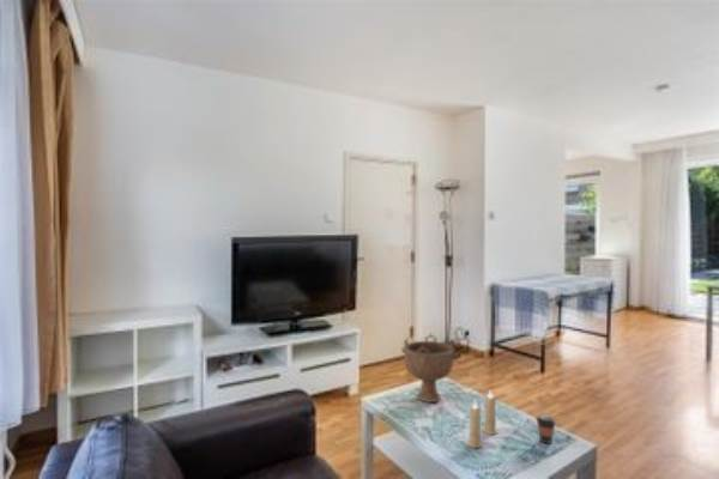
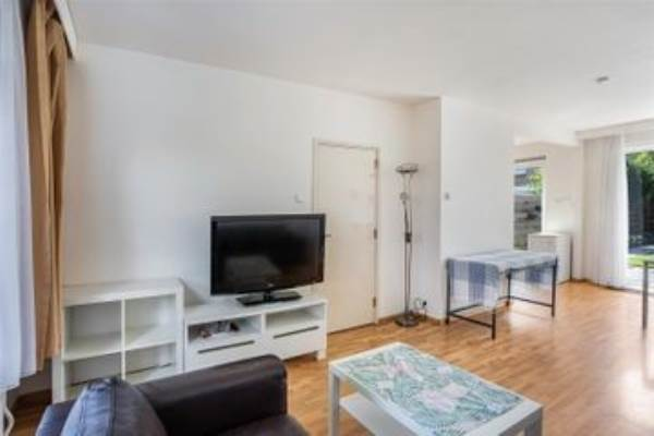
- coffee cup (545, 429)
- decorative bowl (428, 368)
- candle (479, 416)
